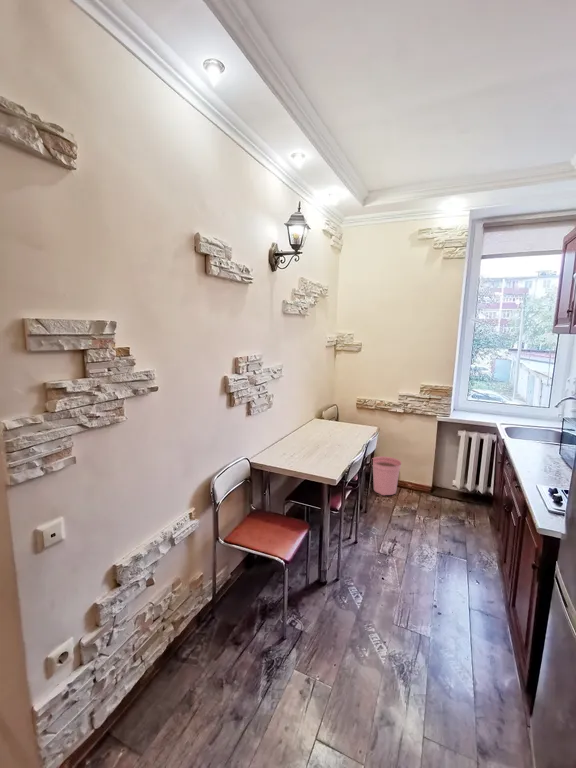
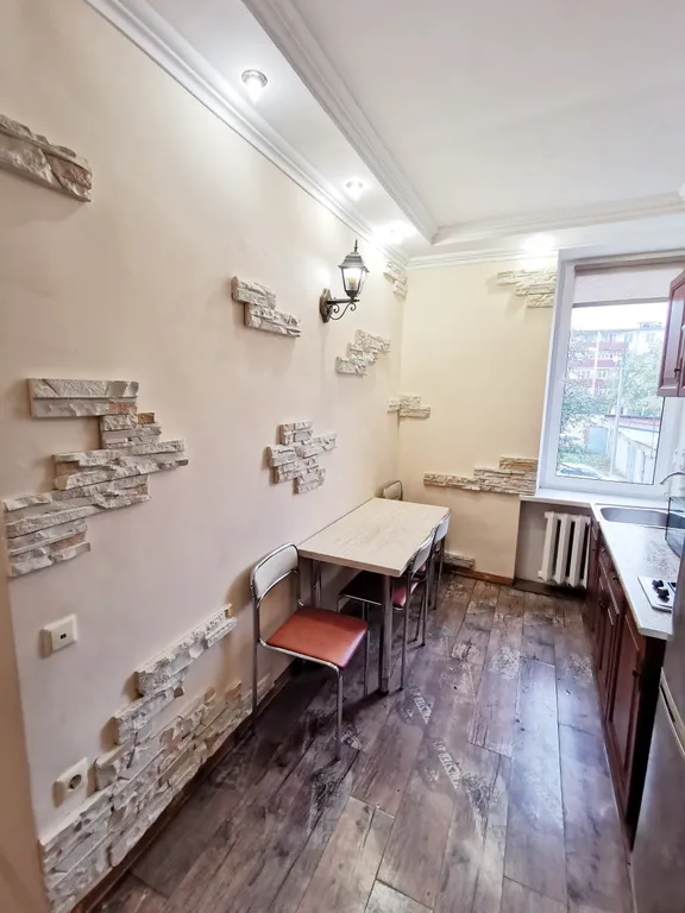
- plant pot (385, 476)
